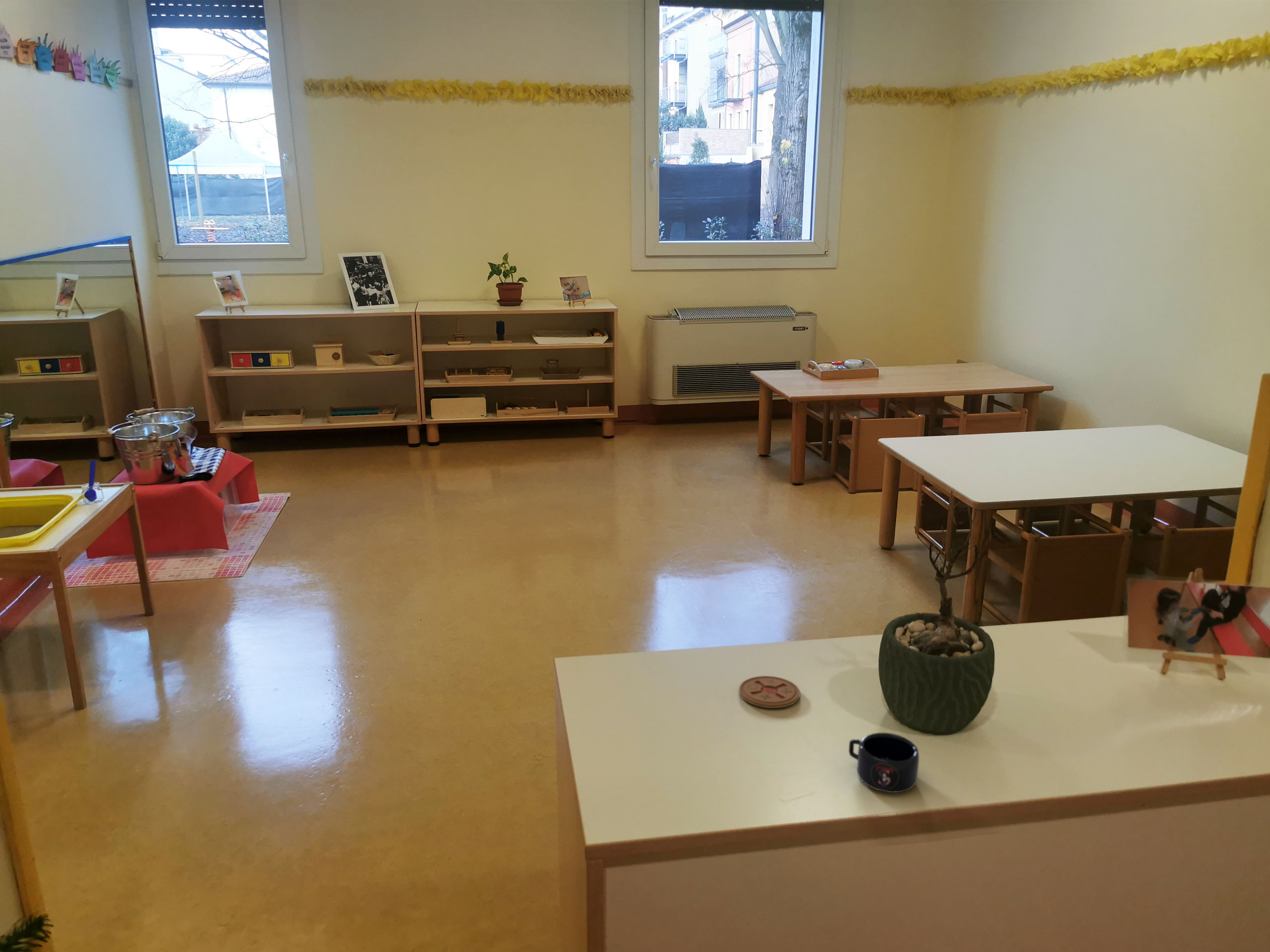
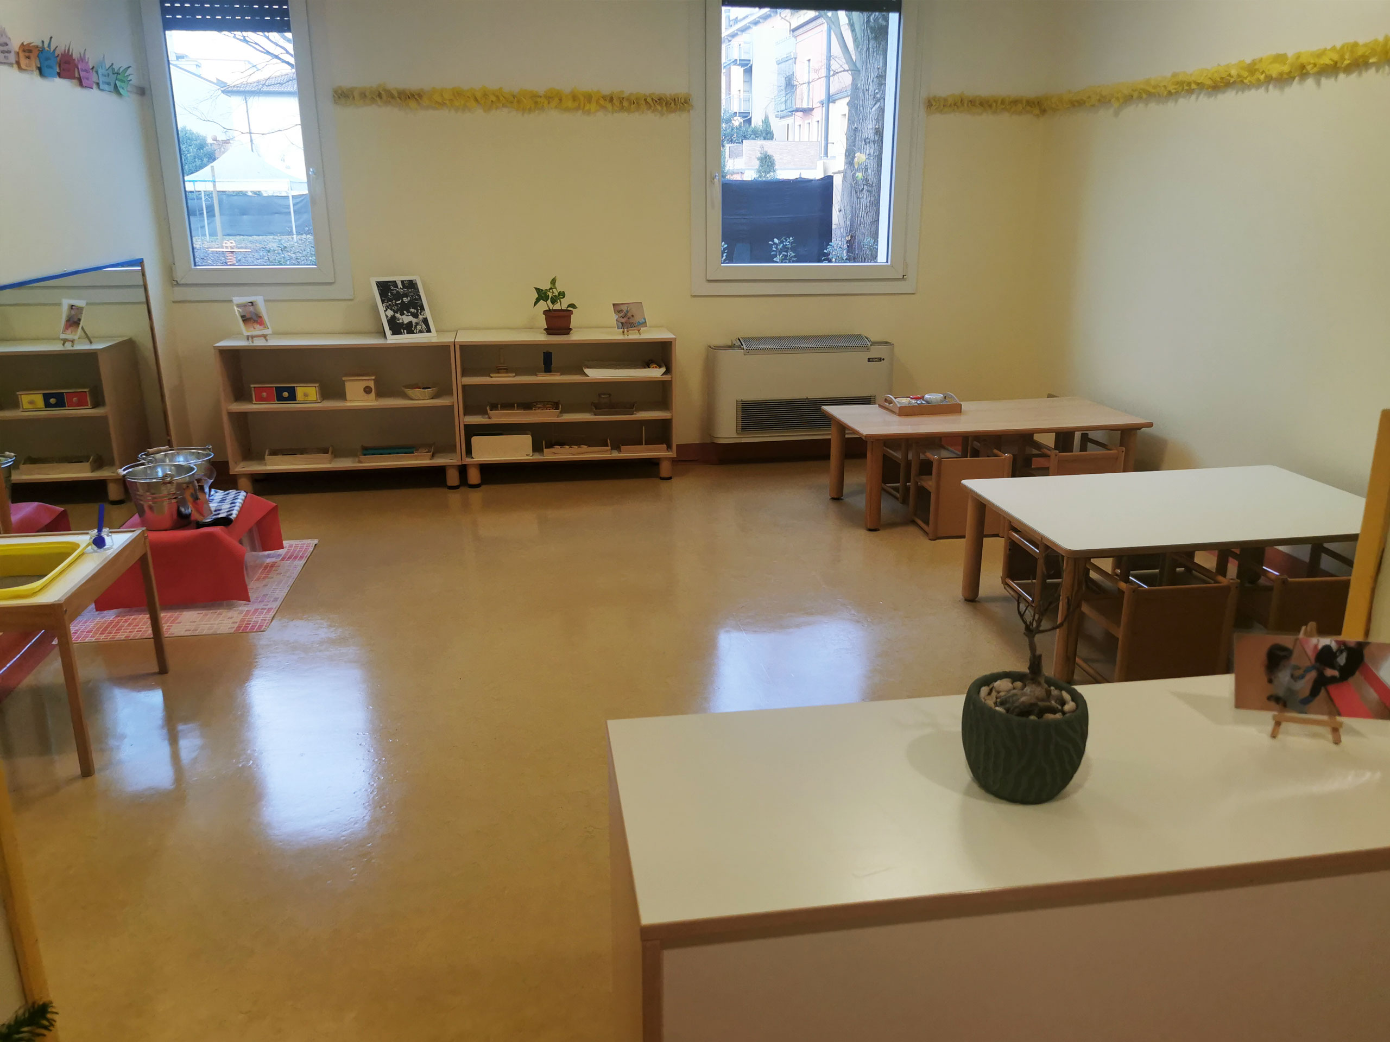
- mug (882, 760)
- coaster (769, 691)
